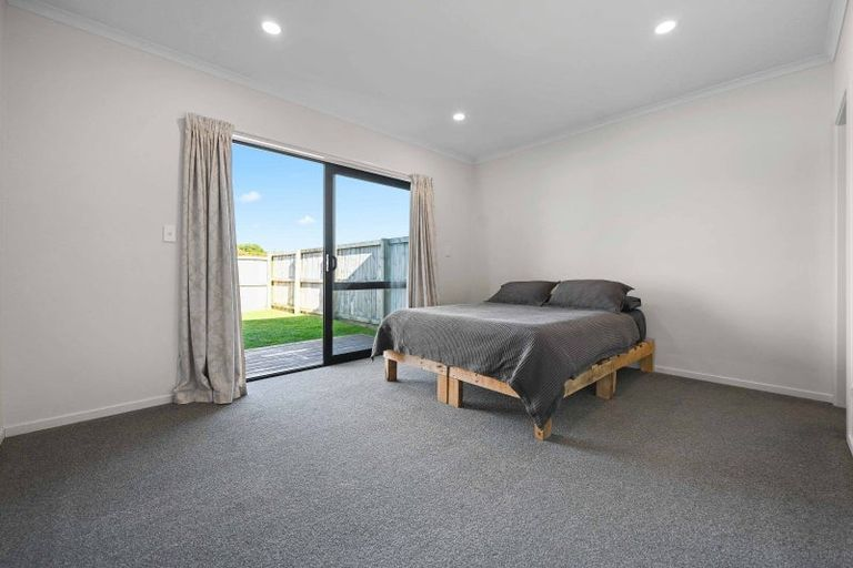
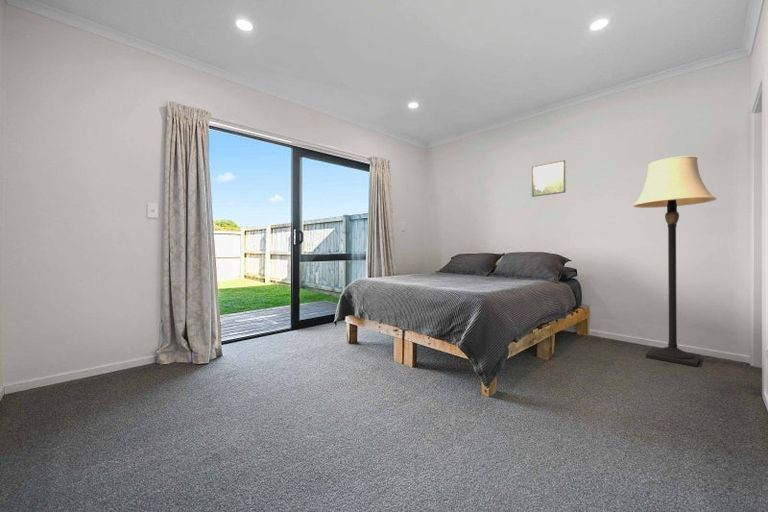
+ lamp (672, 259)
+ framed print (548, 179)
